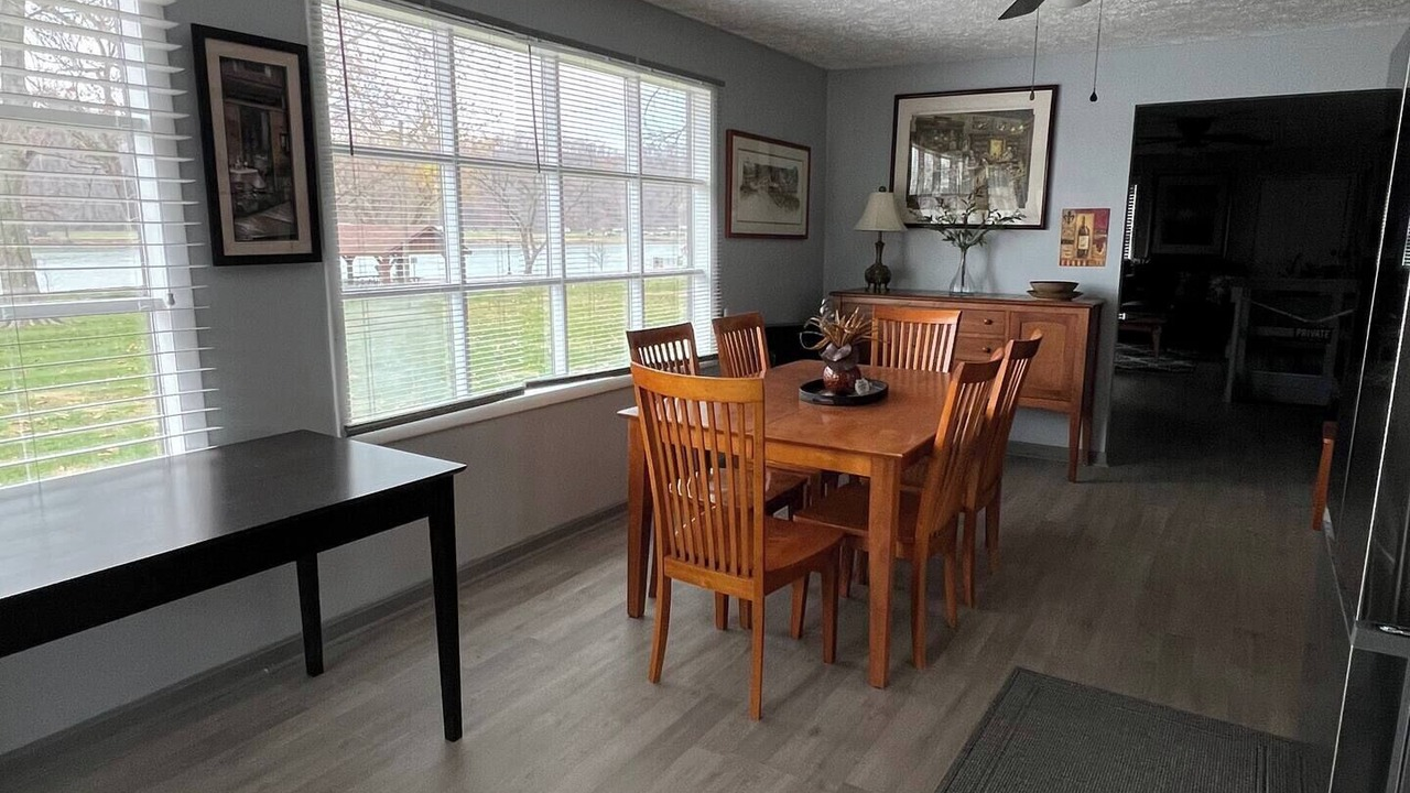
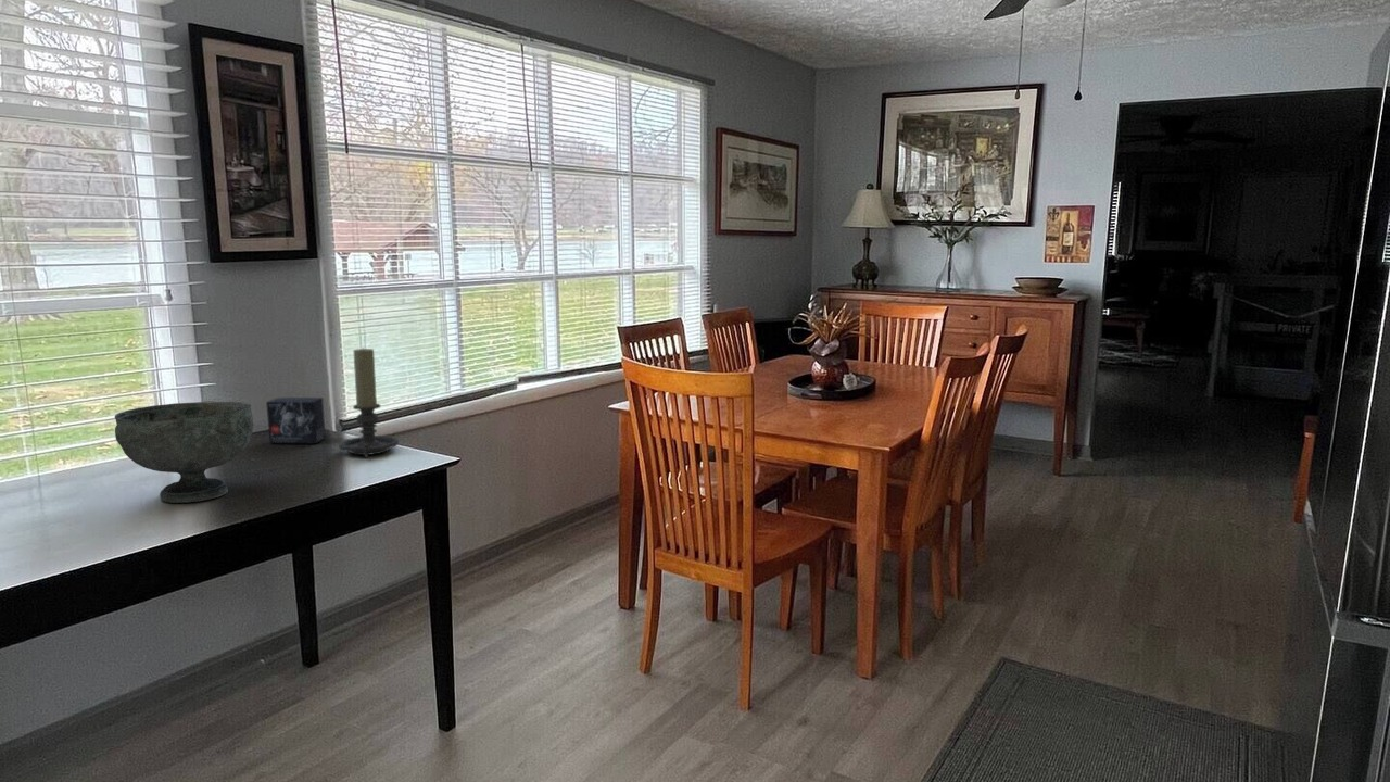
+ decorative bowl (189, 451)
+ candle holder (365, 400)
+ small box (296, 419)
